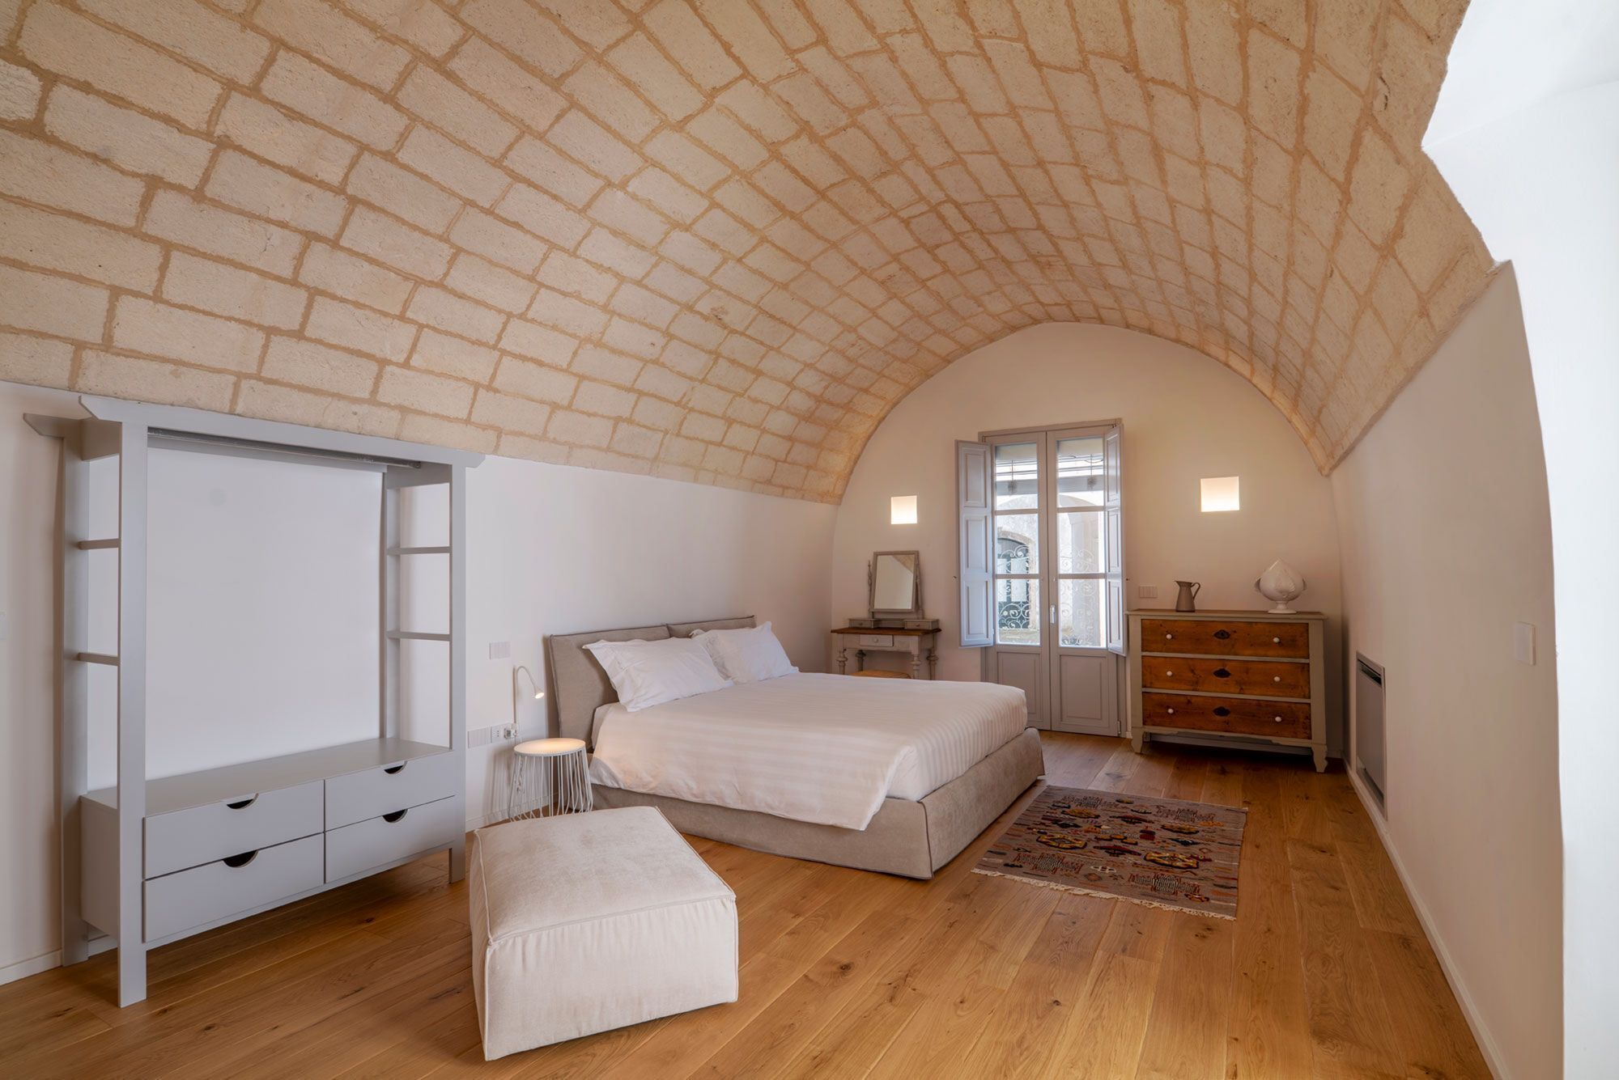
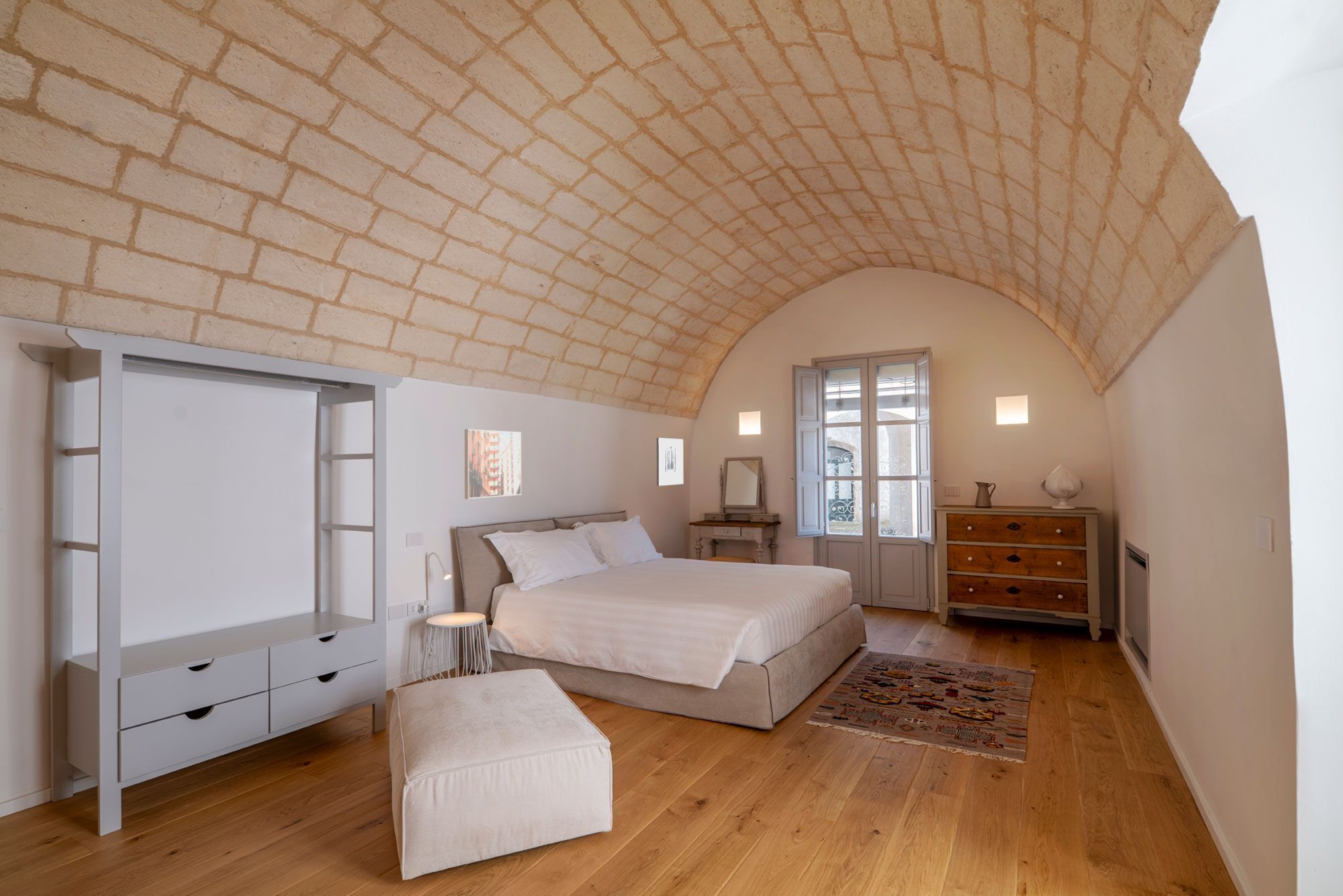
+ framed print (494, 463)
+ wall art (670, 461)
